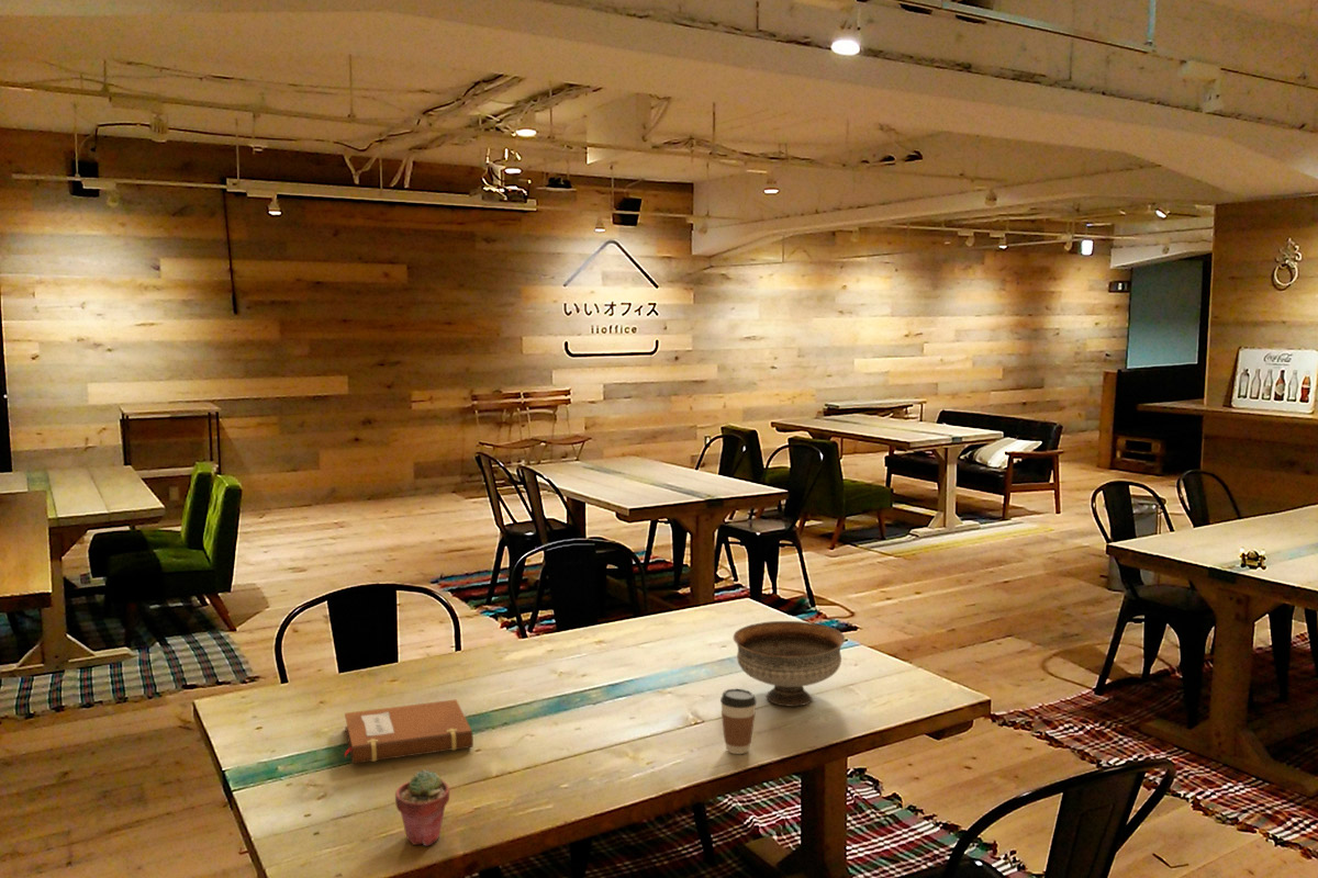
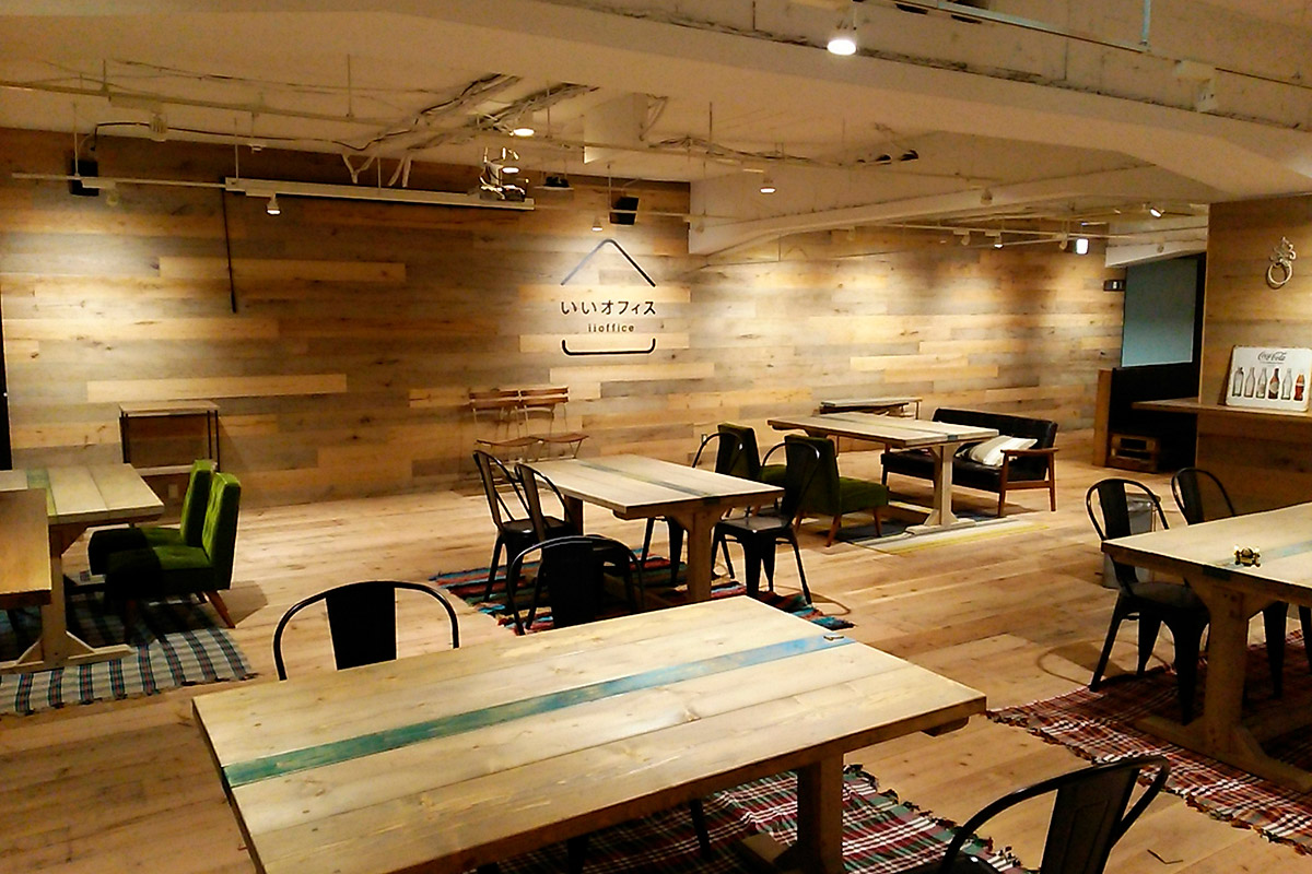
- bowl (788, 666)
- coffee cup (738, 721)
- potted succulent (423, 803)
- notebook (404, 730)
